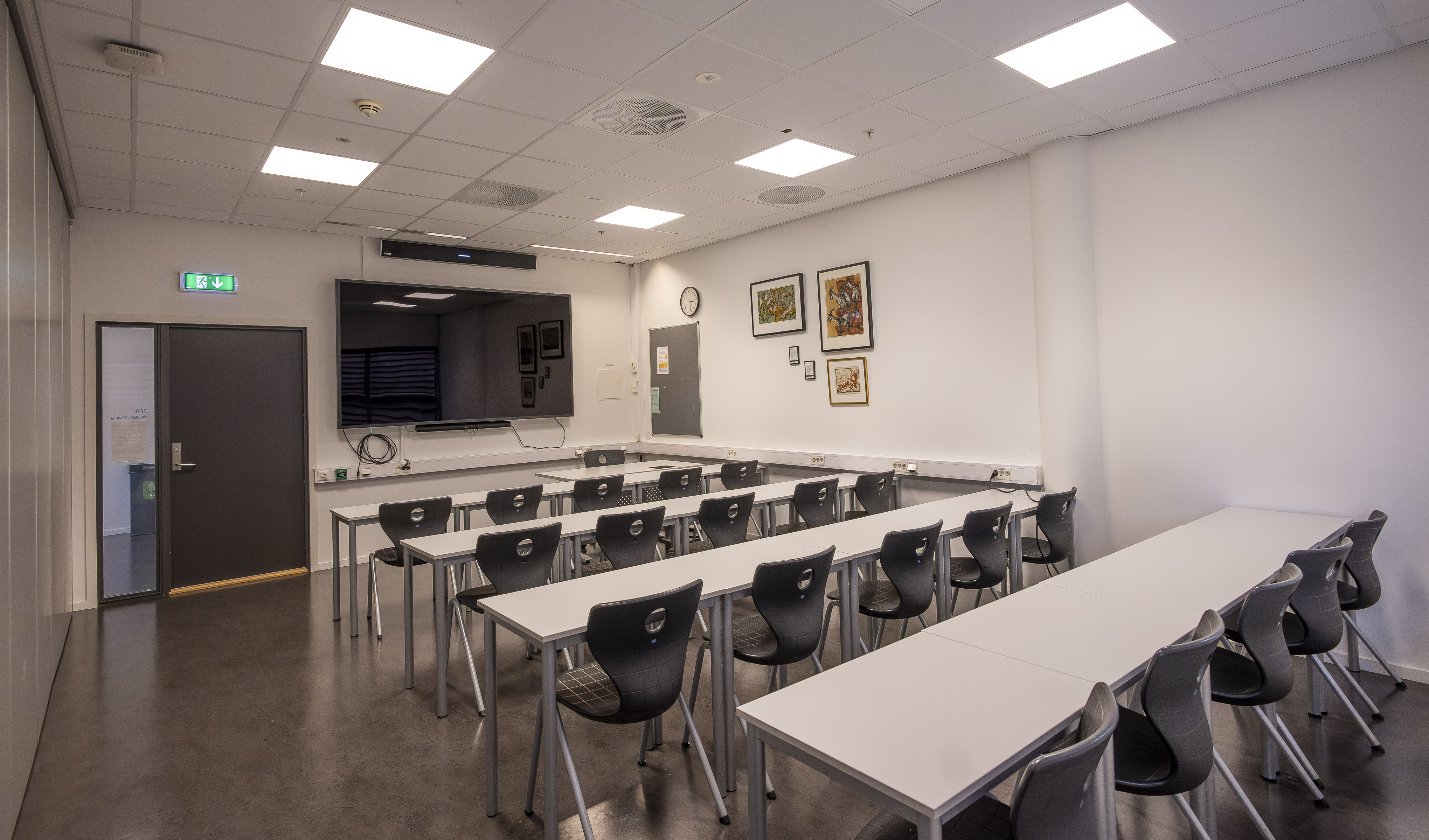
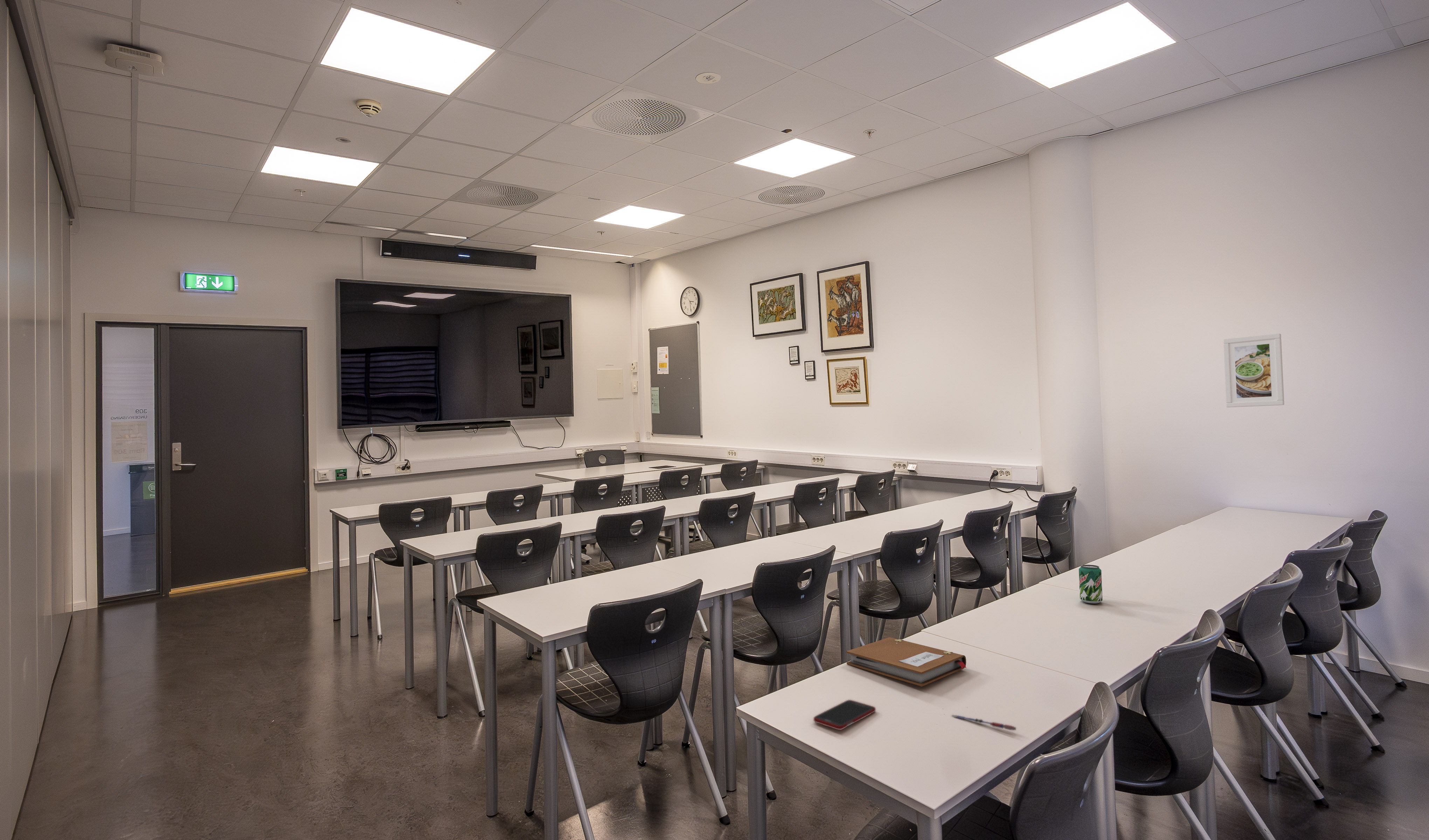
+ pen (983, 721)
+ cell phone (845, 714)
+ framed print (1253, 371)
+ beverage can (1090, 584)
+ notebook (908, 660)
